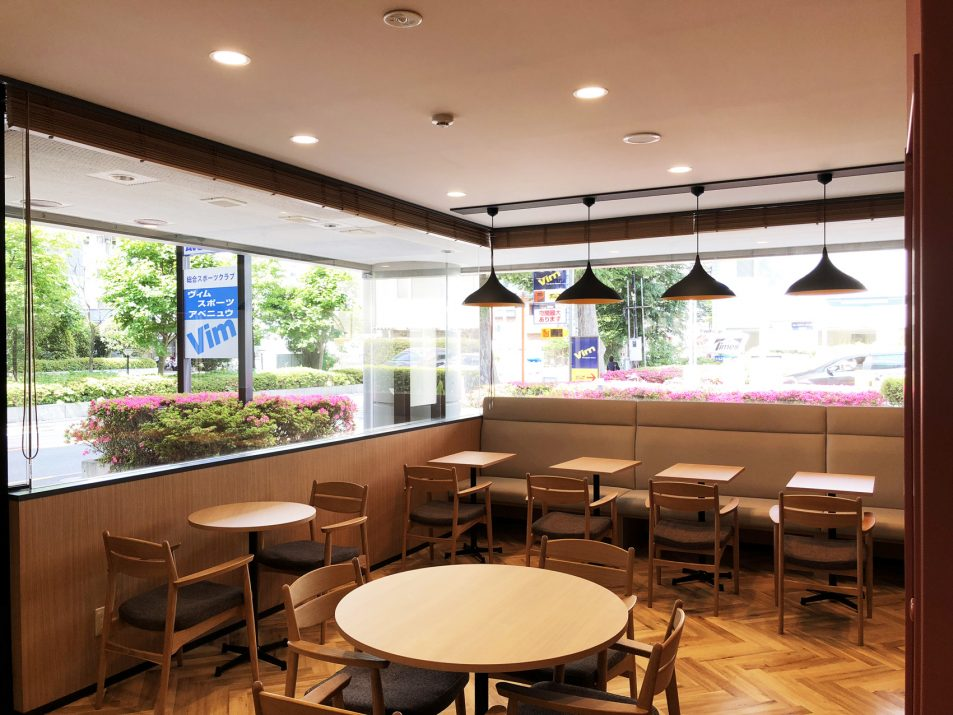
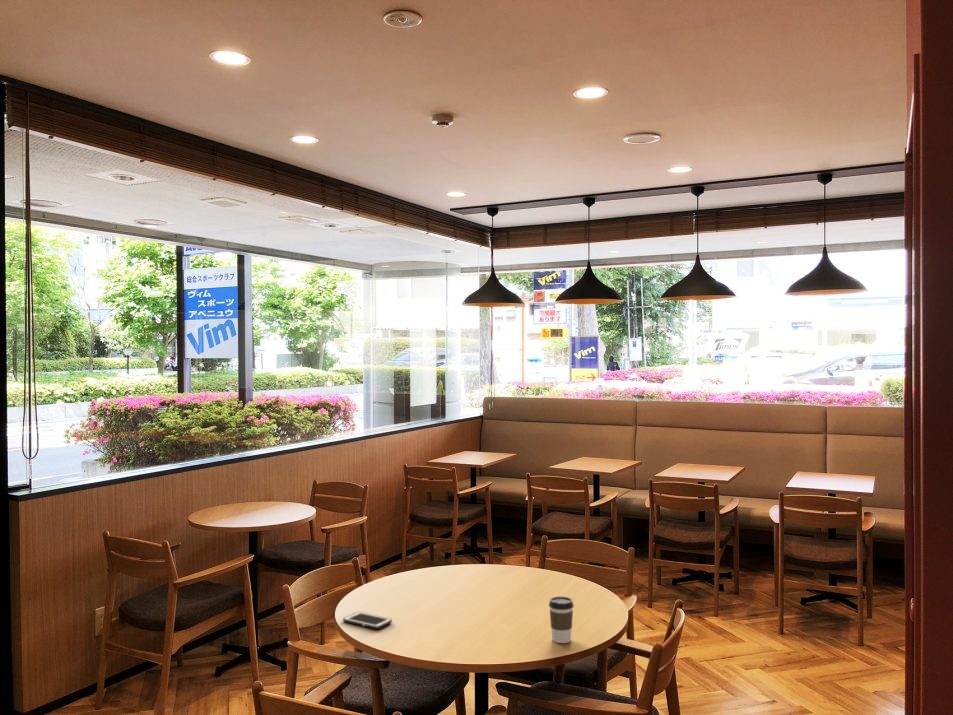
+ coffee cup (561, 619)
+ cell phone (367, 620)
